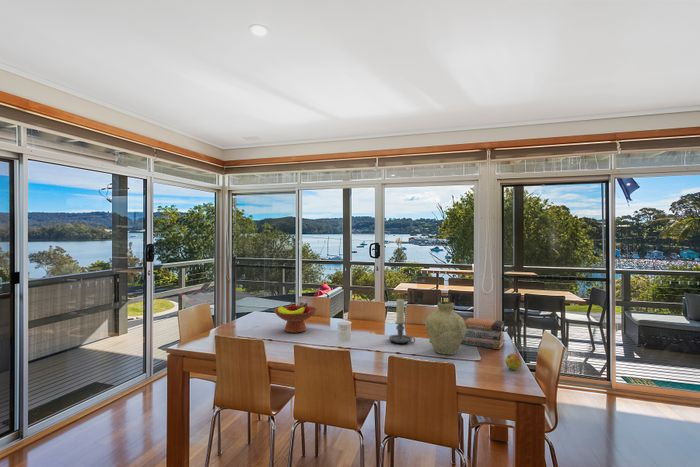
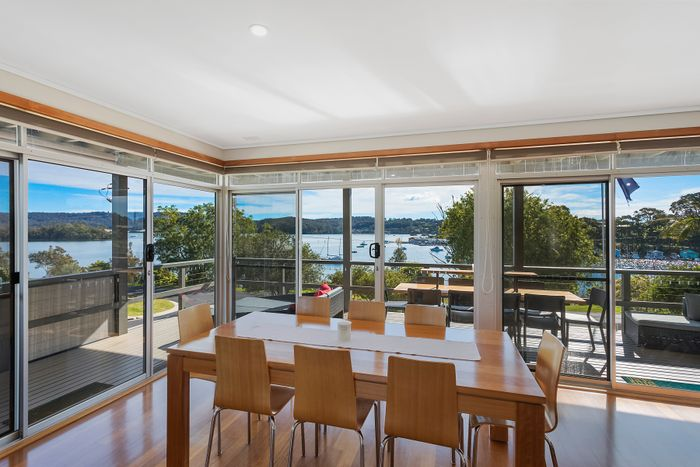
- candle holder (402, 320)
- book stack (480, 332)
- vase (445, 327)
- apple (513, 361)
- fruit bowl (295, 315)
